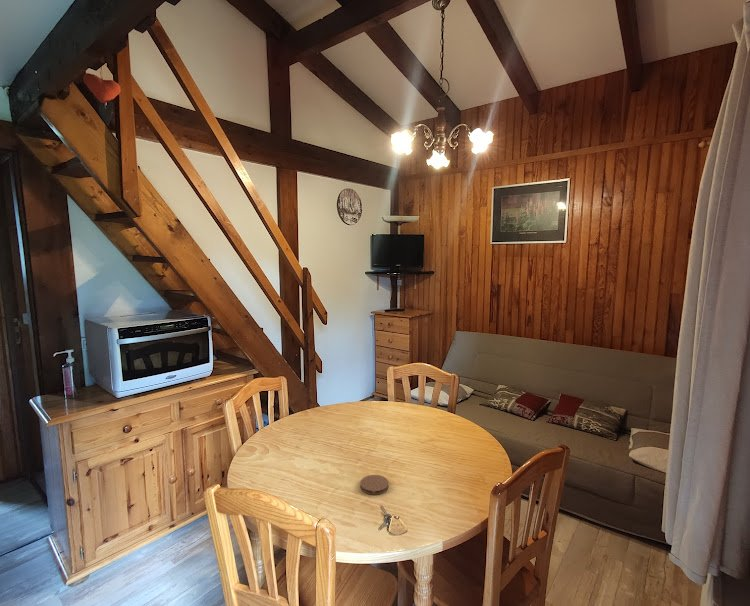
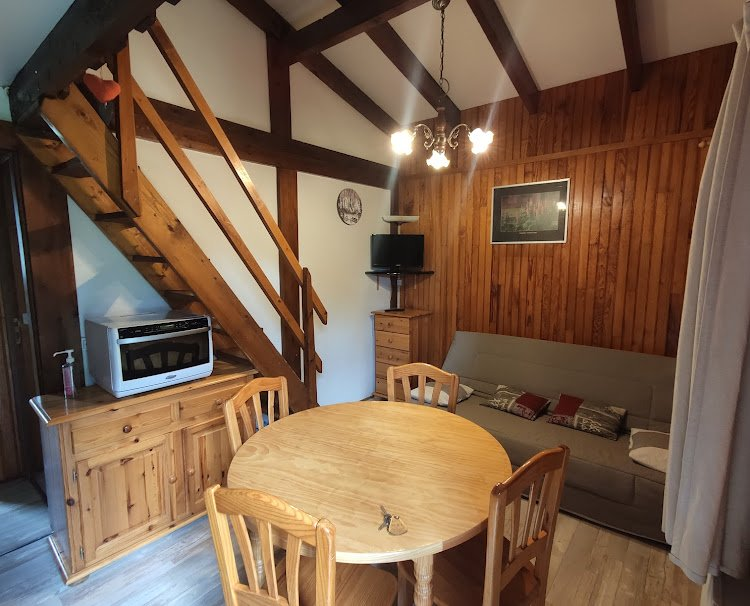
- coaster (374, 484)
